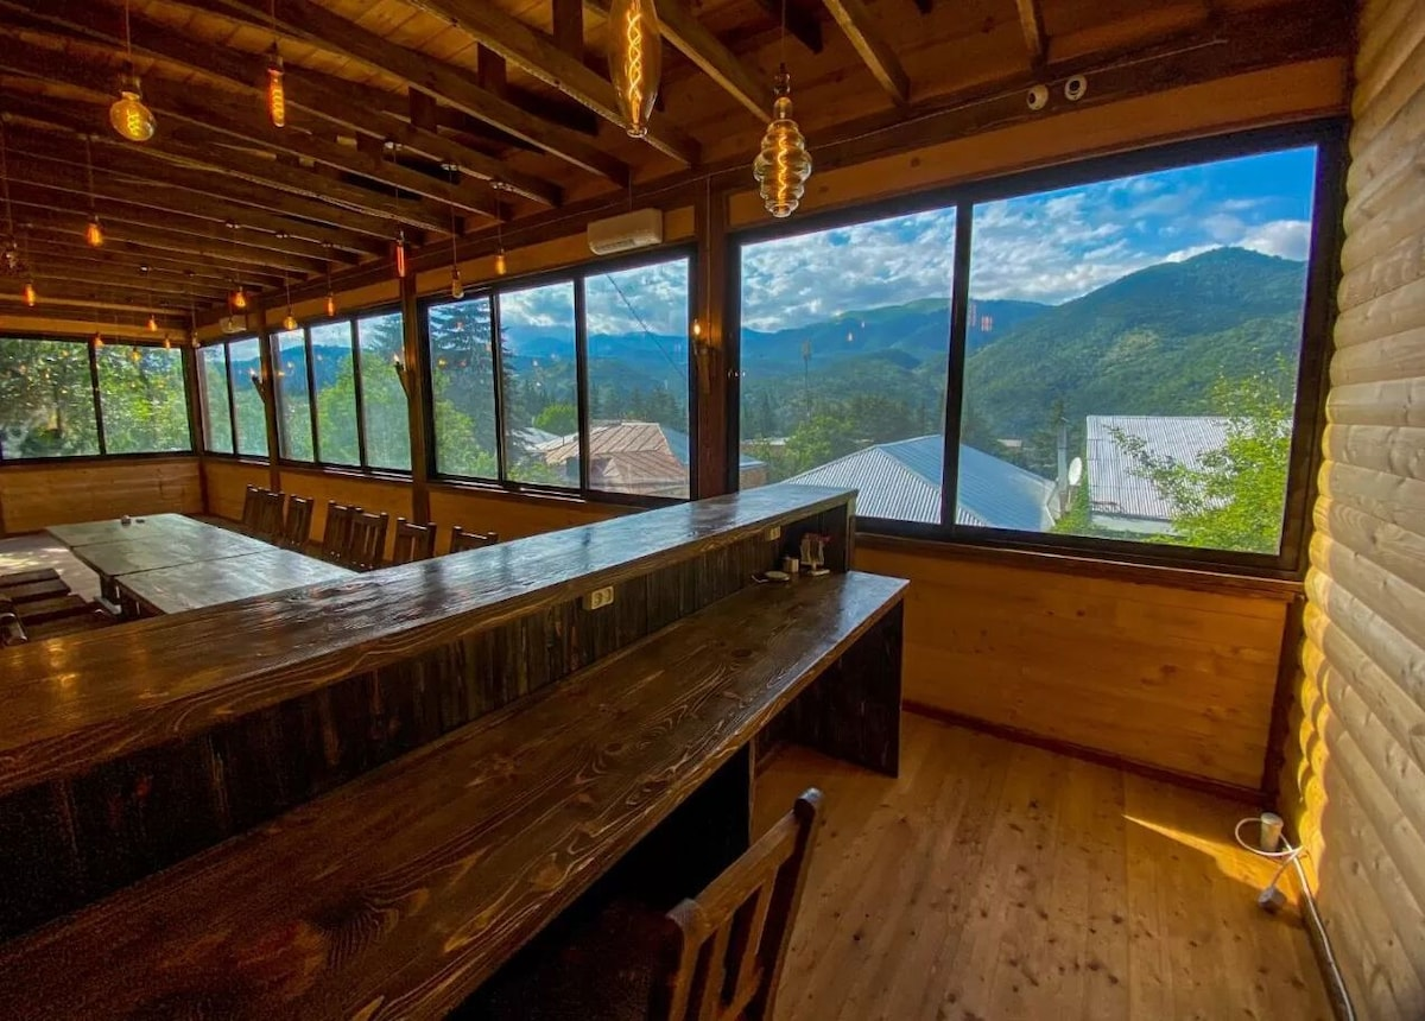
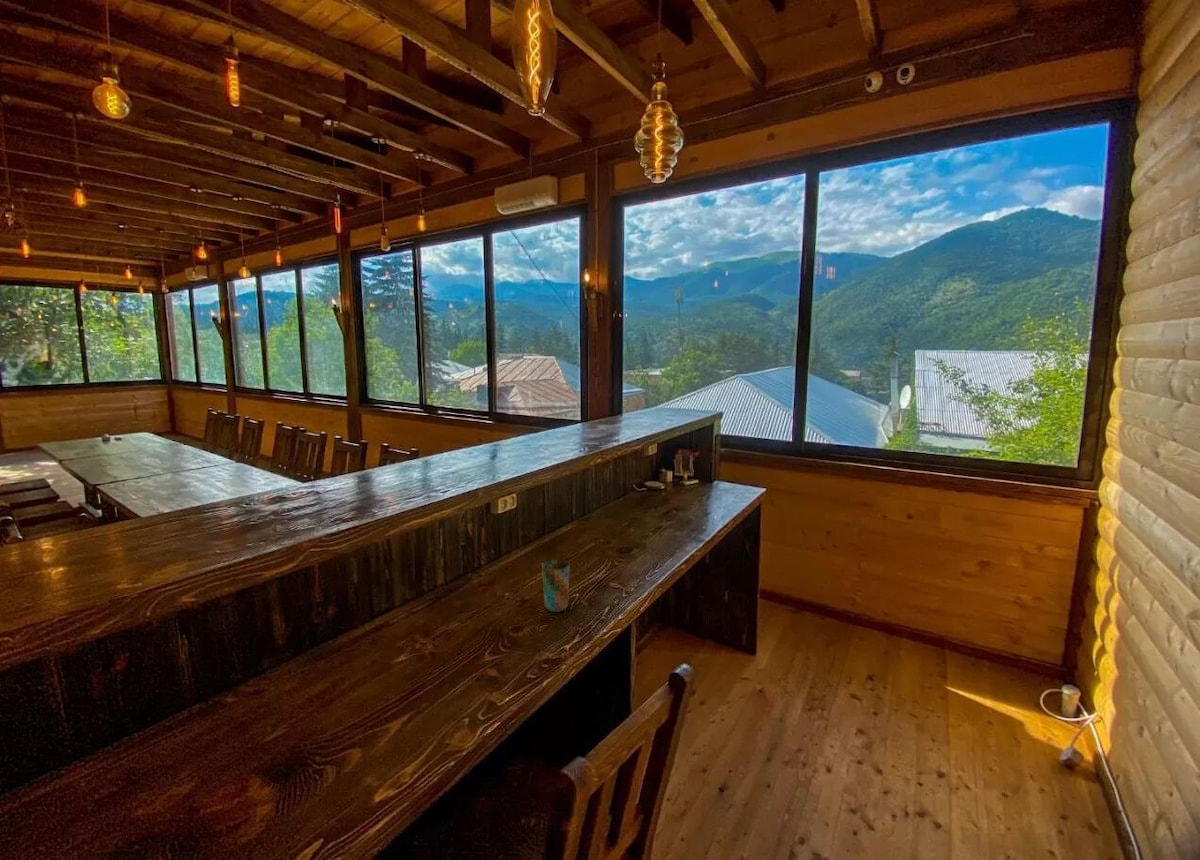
+ cup (556, 586)
